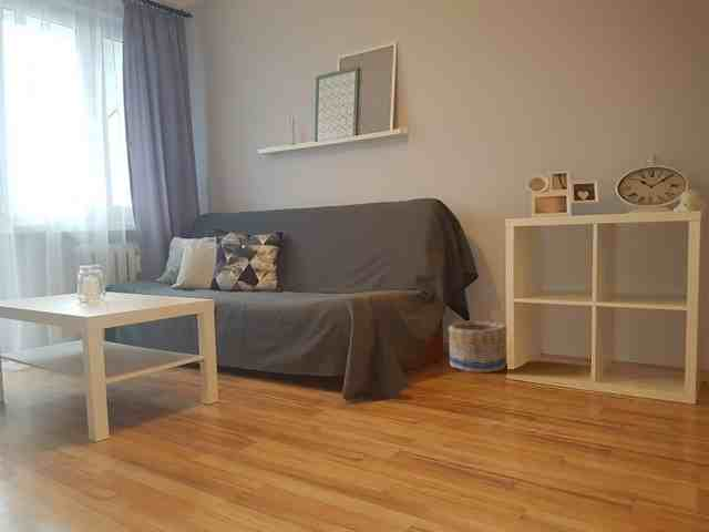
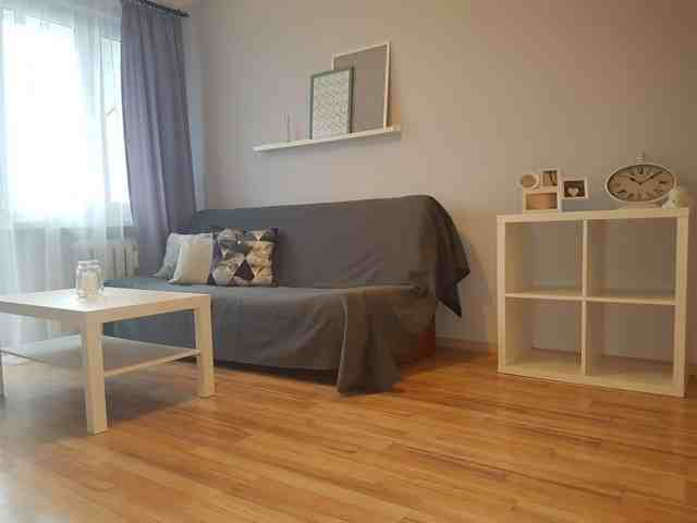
- basket (476, 345)
